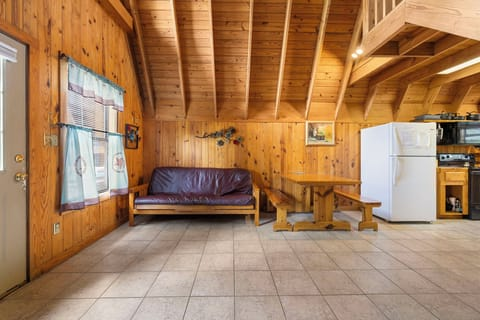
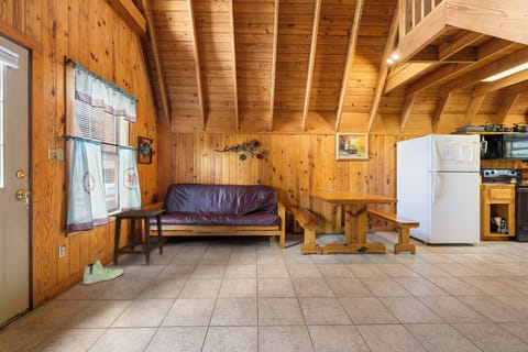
+ sneaker (103, 268)
+ side table (134, 235)
